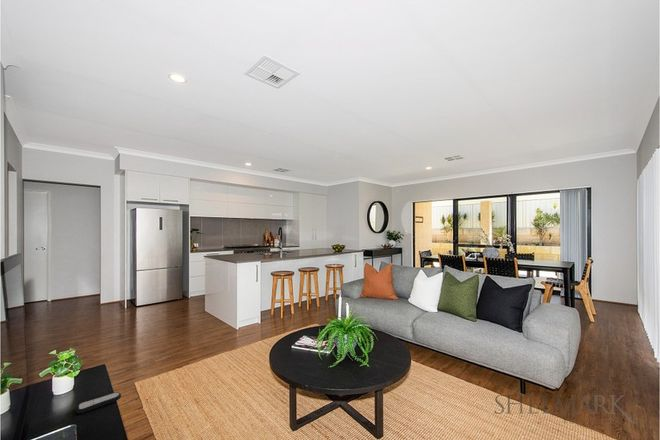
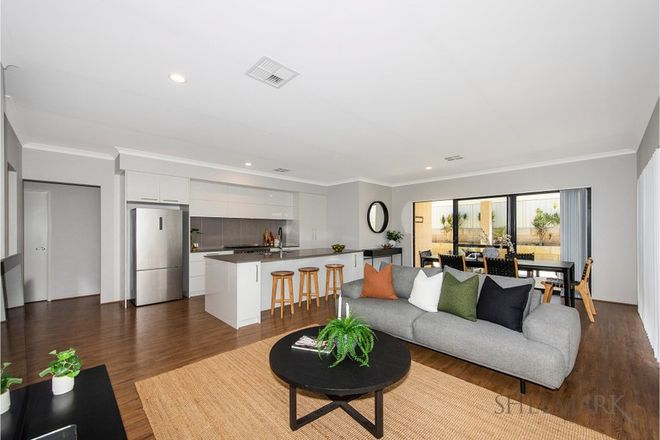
- remote control (99, 401)
